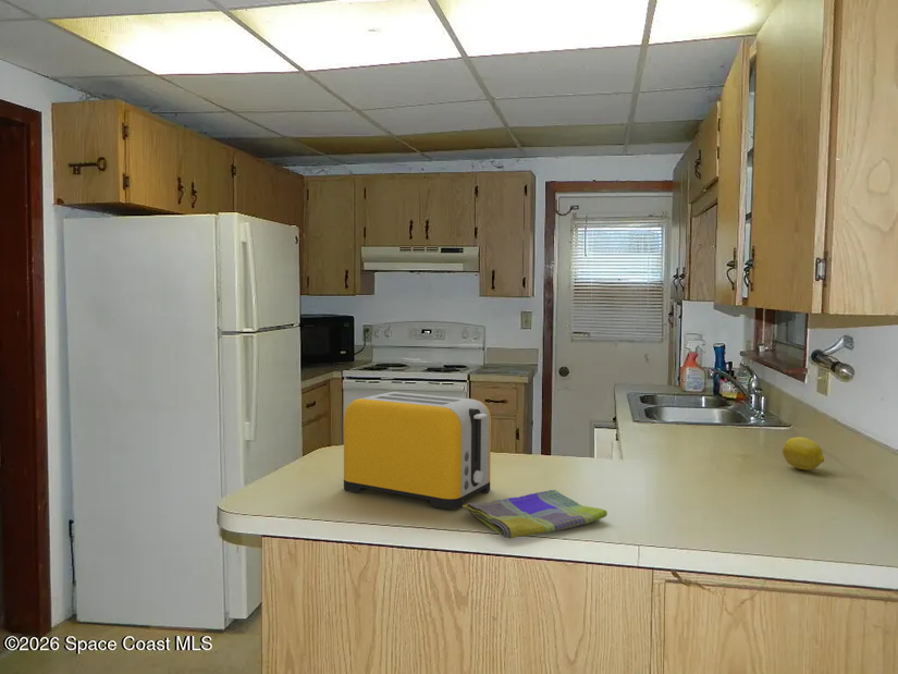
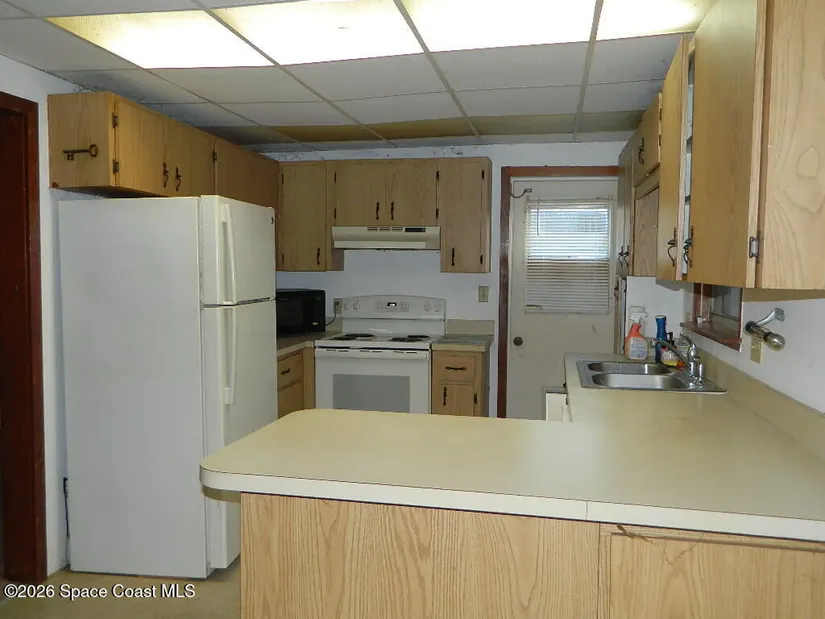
- toaster (420, 444)
- dish towel (533, 512)
- lemon (803, 453)
